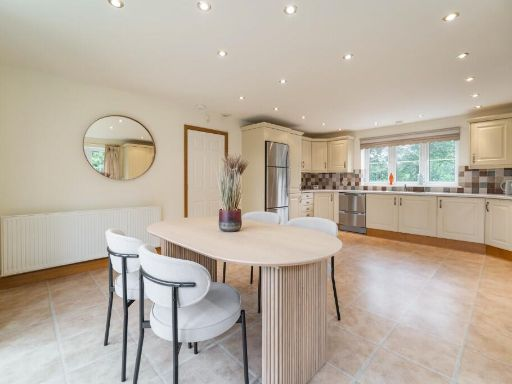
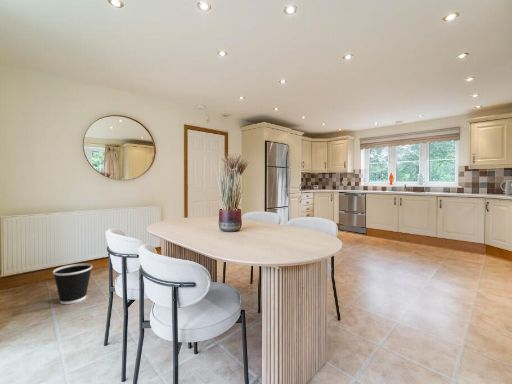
+ wastebasket (73, 283)
